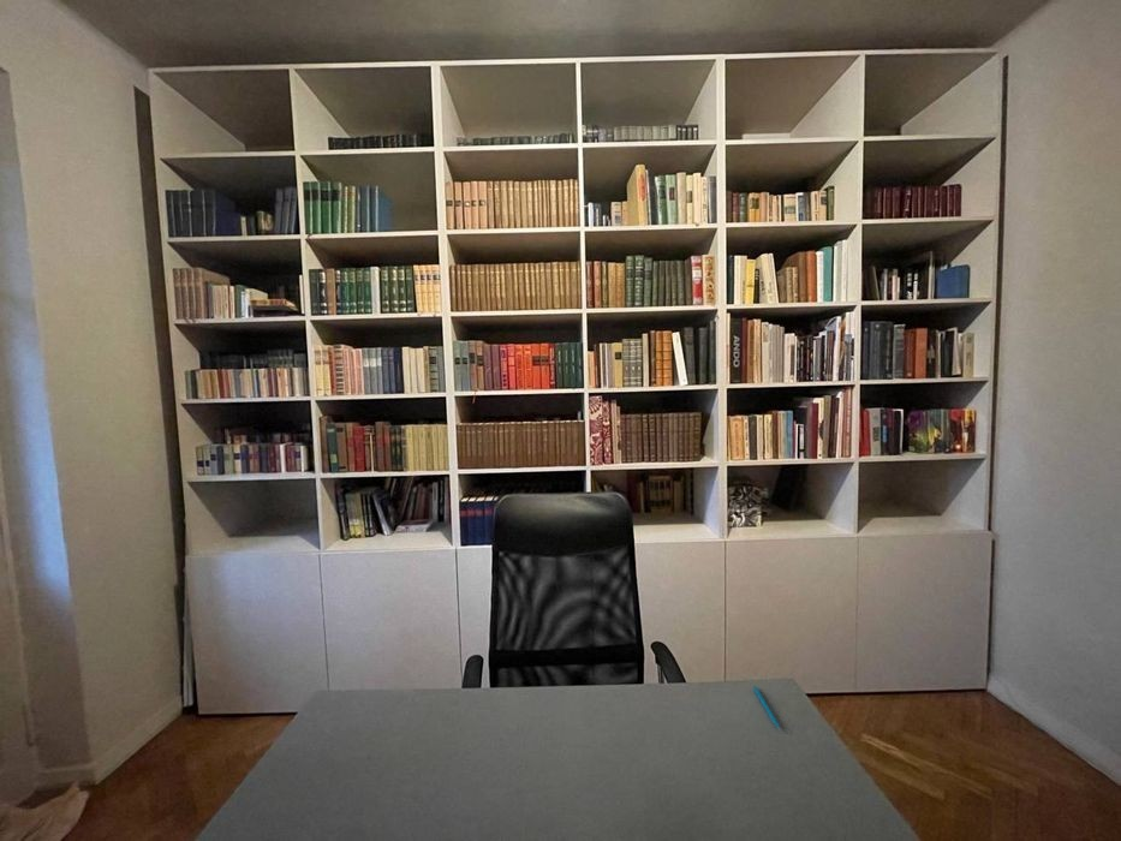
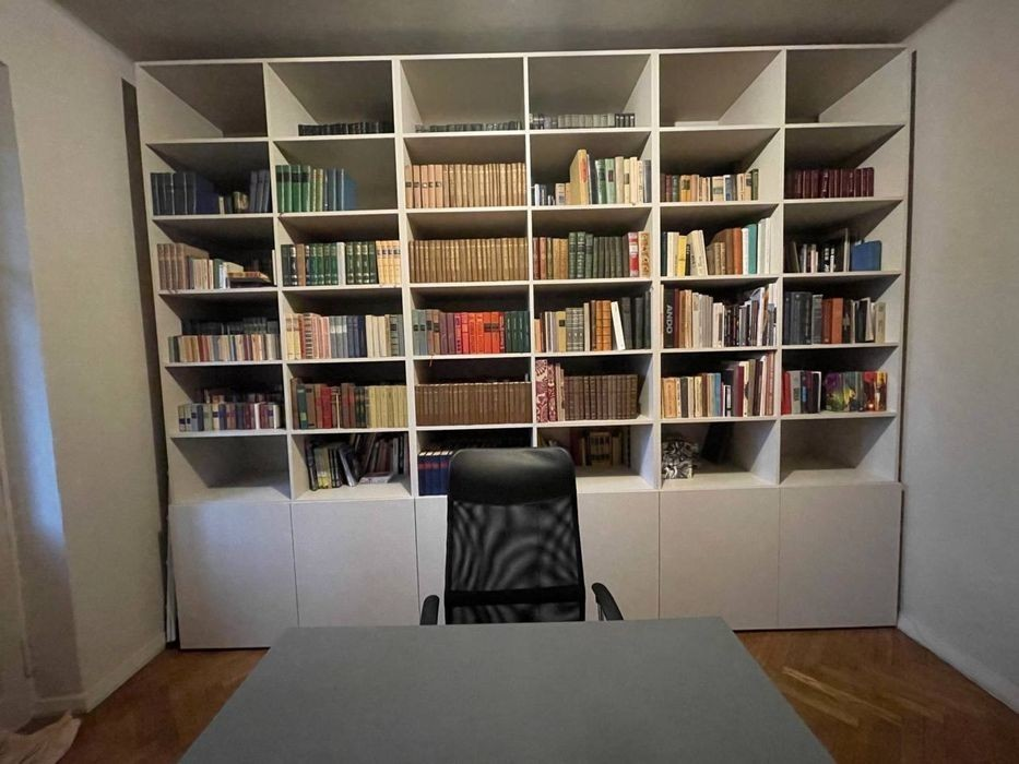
- pen (765, 705)
